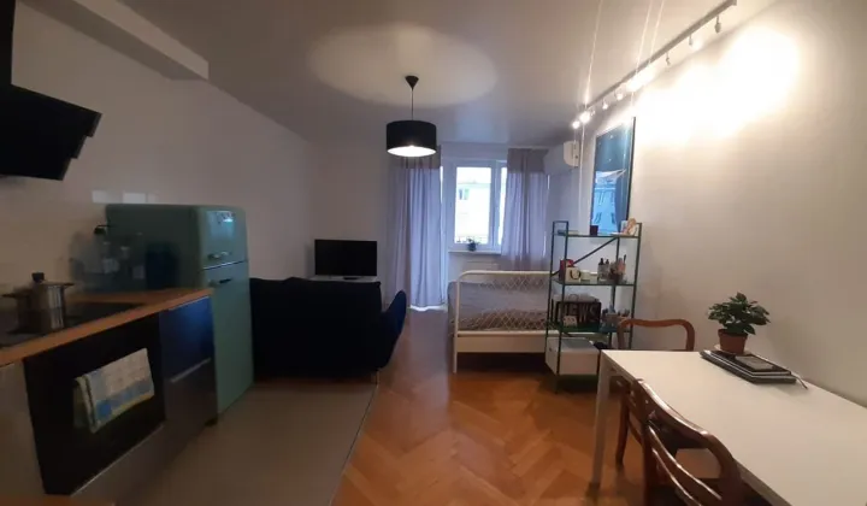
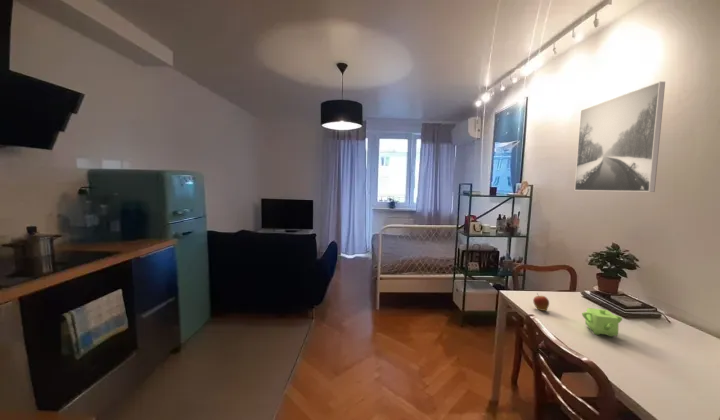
+ fruit (541, 301)
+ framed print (612, 145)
+ teapot (601, 320)
